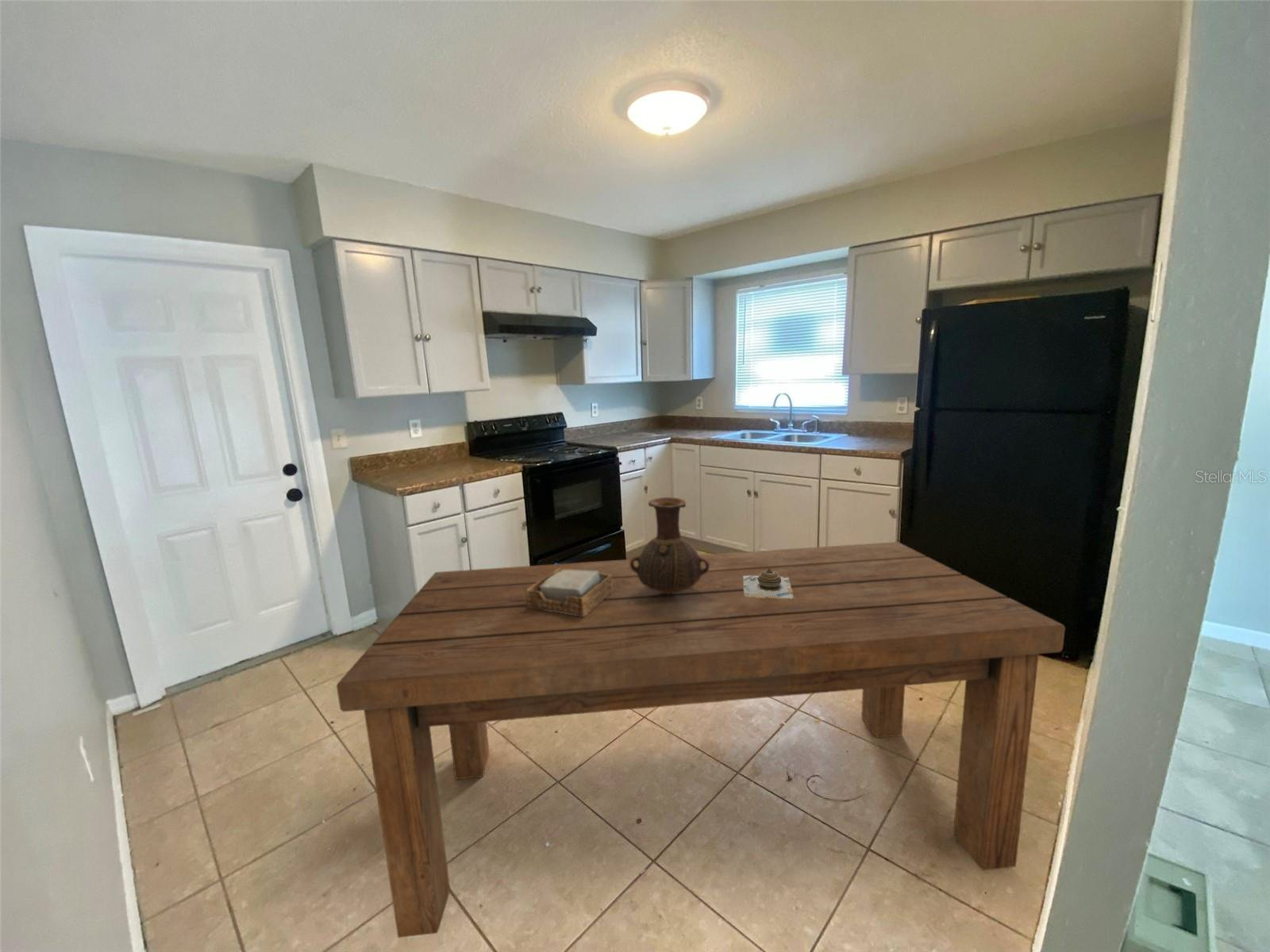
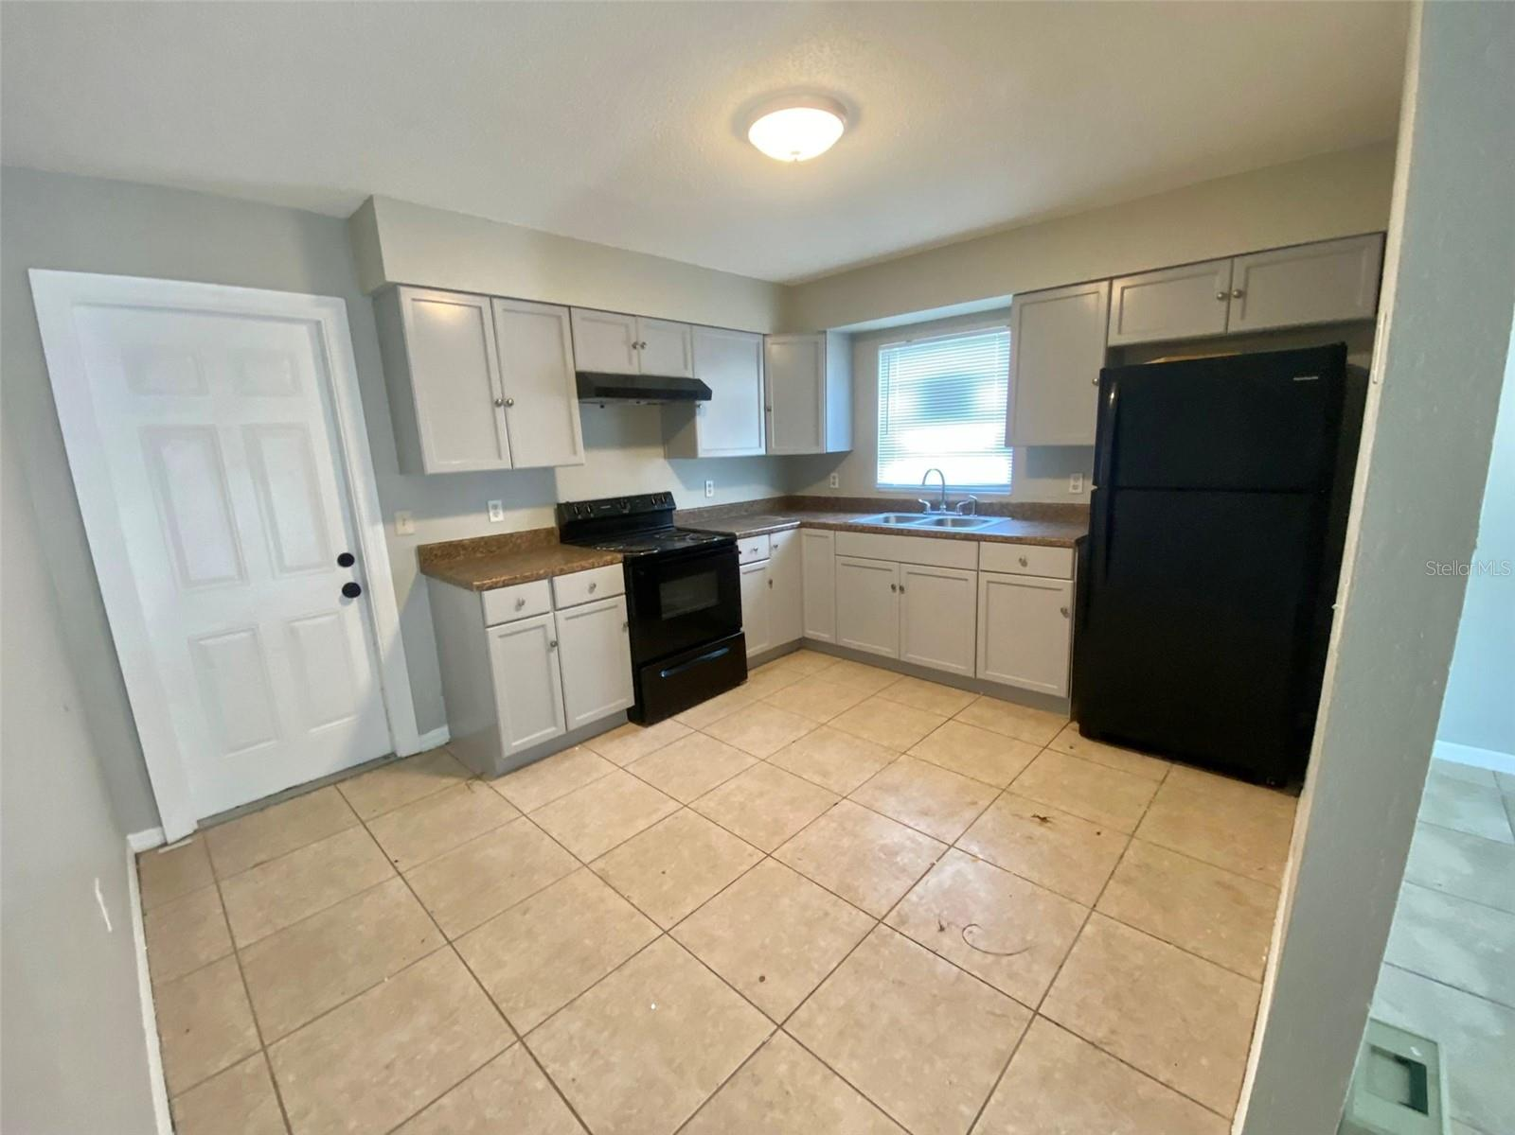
- dining table (694, 702)
- decorative bowl (766, 576)
- napkin holder (570, 587)
- vase (668, 547)
